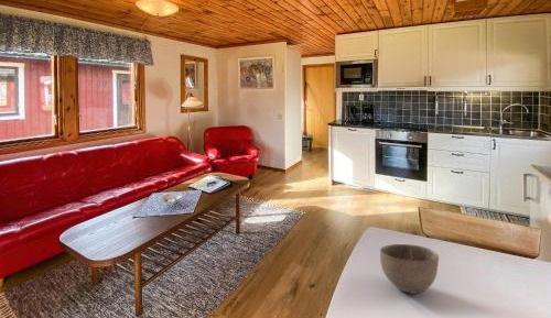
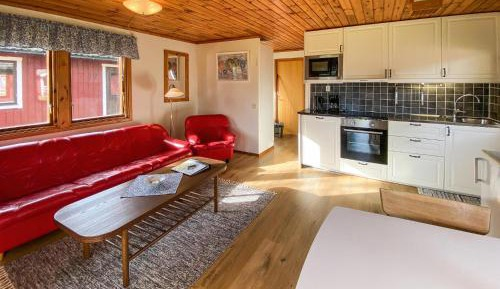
- bowl (408, 270)
